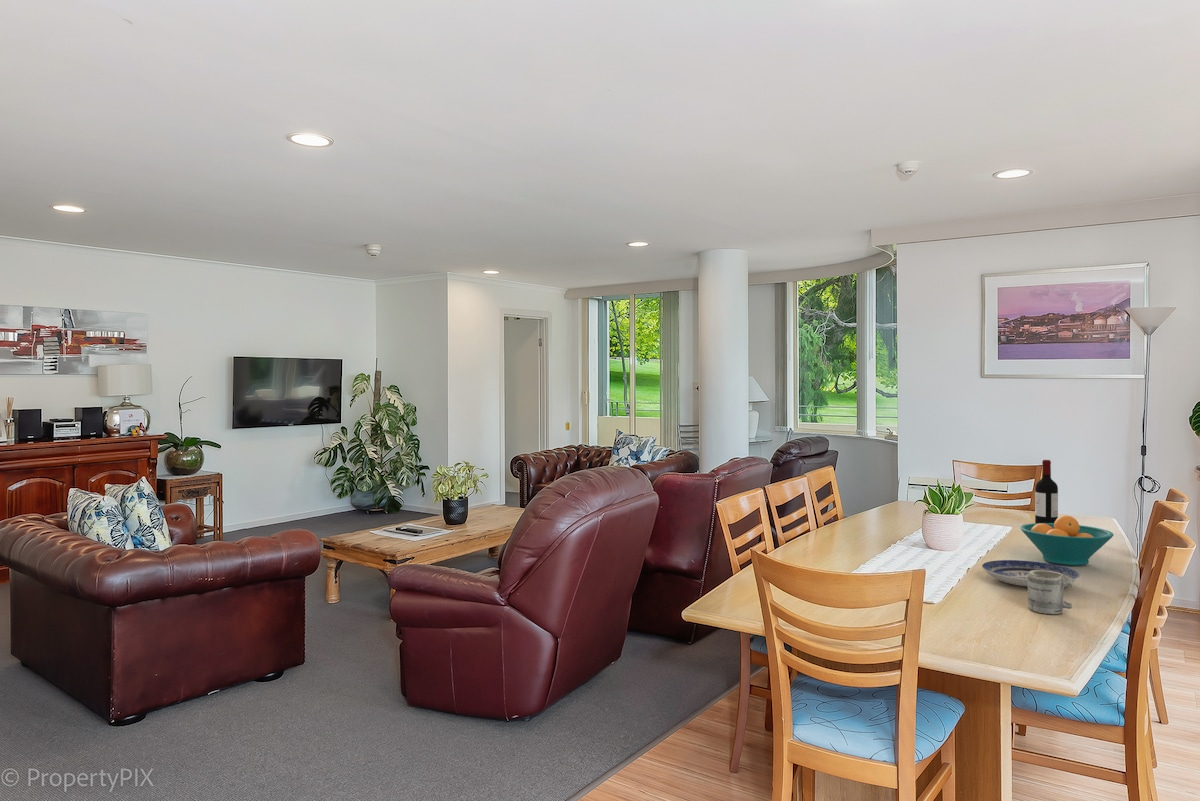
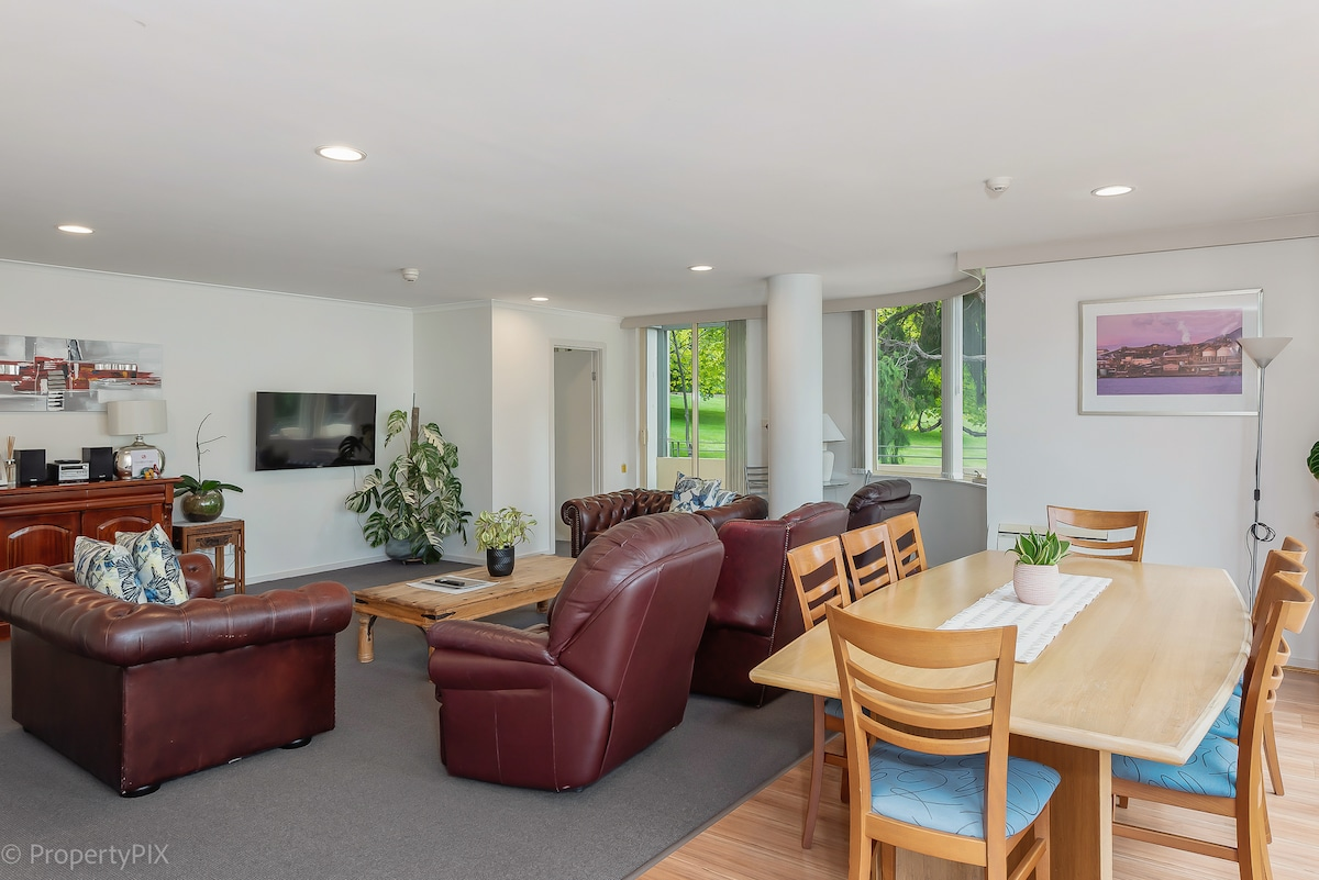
- mug (1049, 589)
- plate (1027, 575)
- fruit bowl (1065, 538)
- wine bottle (1046, 496)
